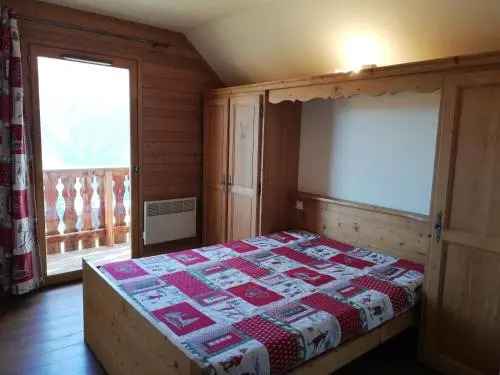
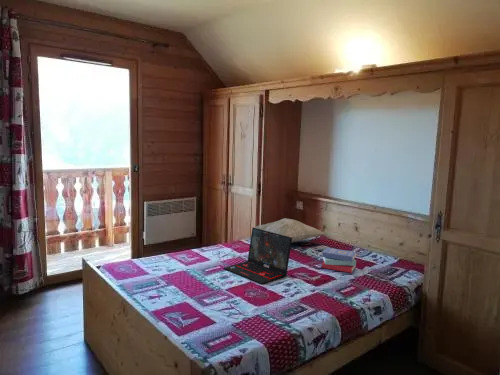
+ book (338, 259)
+ laptop (257, 253)
+ decorative pillow (288, 230)
